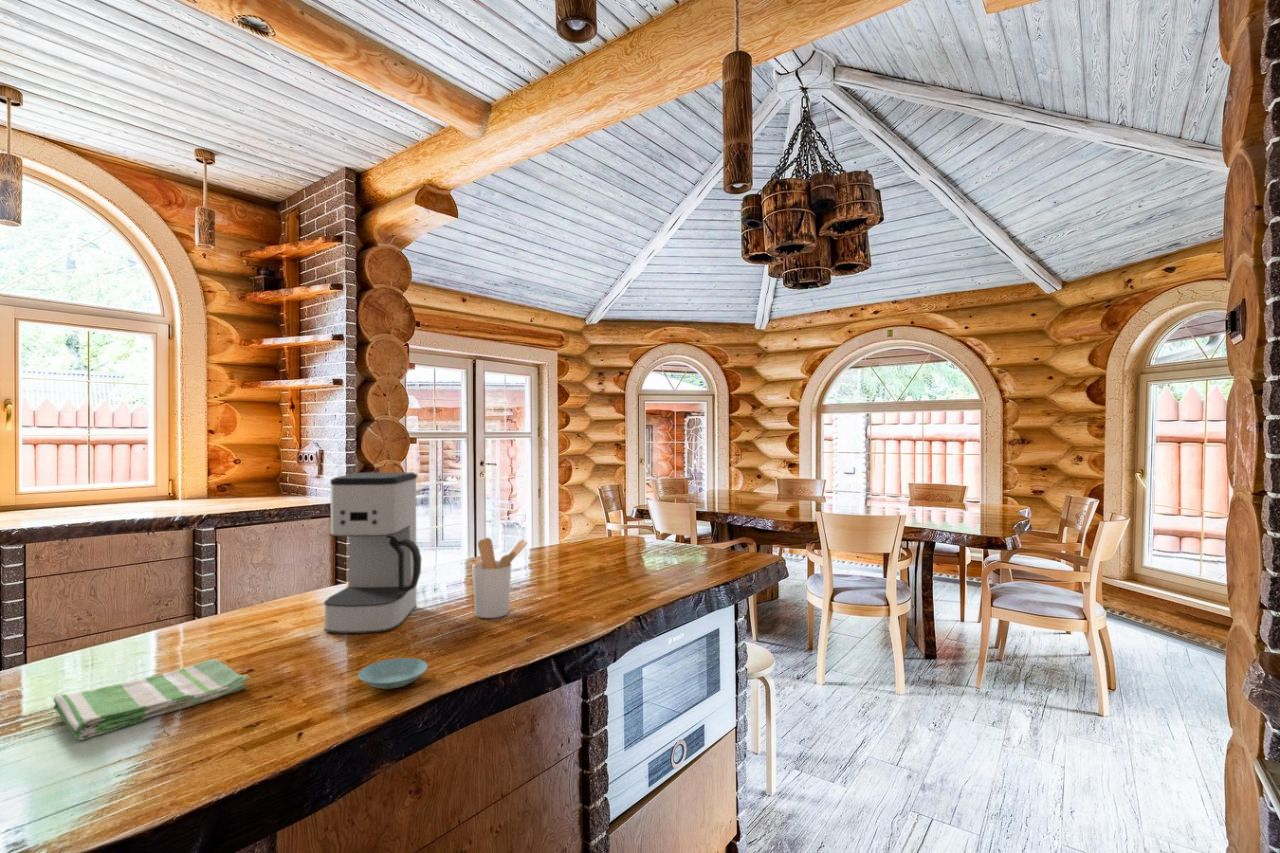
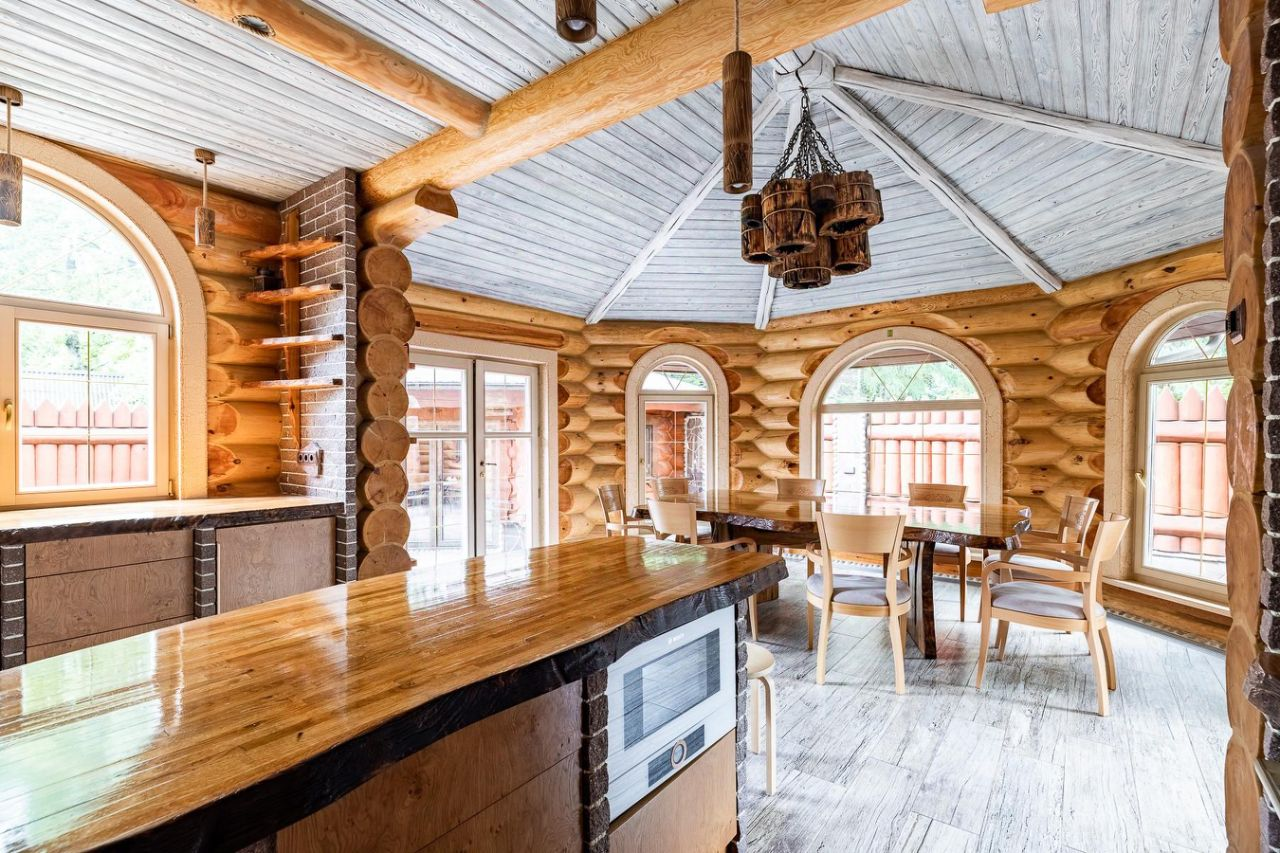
- saucer (393, 675)
- dish towel (154, 691)
- coffee maker (378, 547)
- utensil holder (501, 575)
